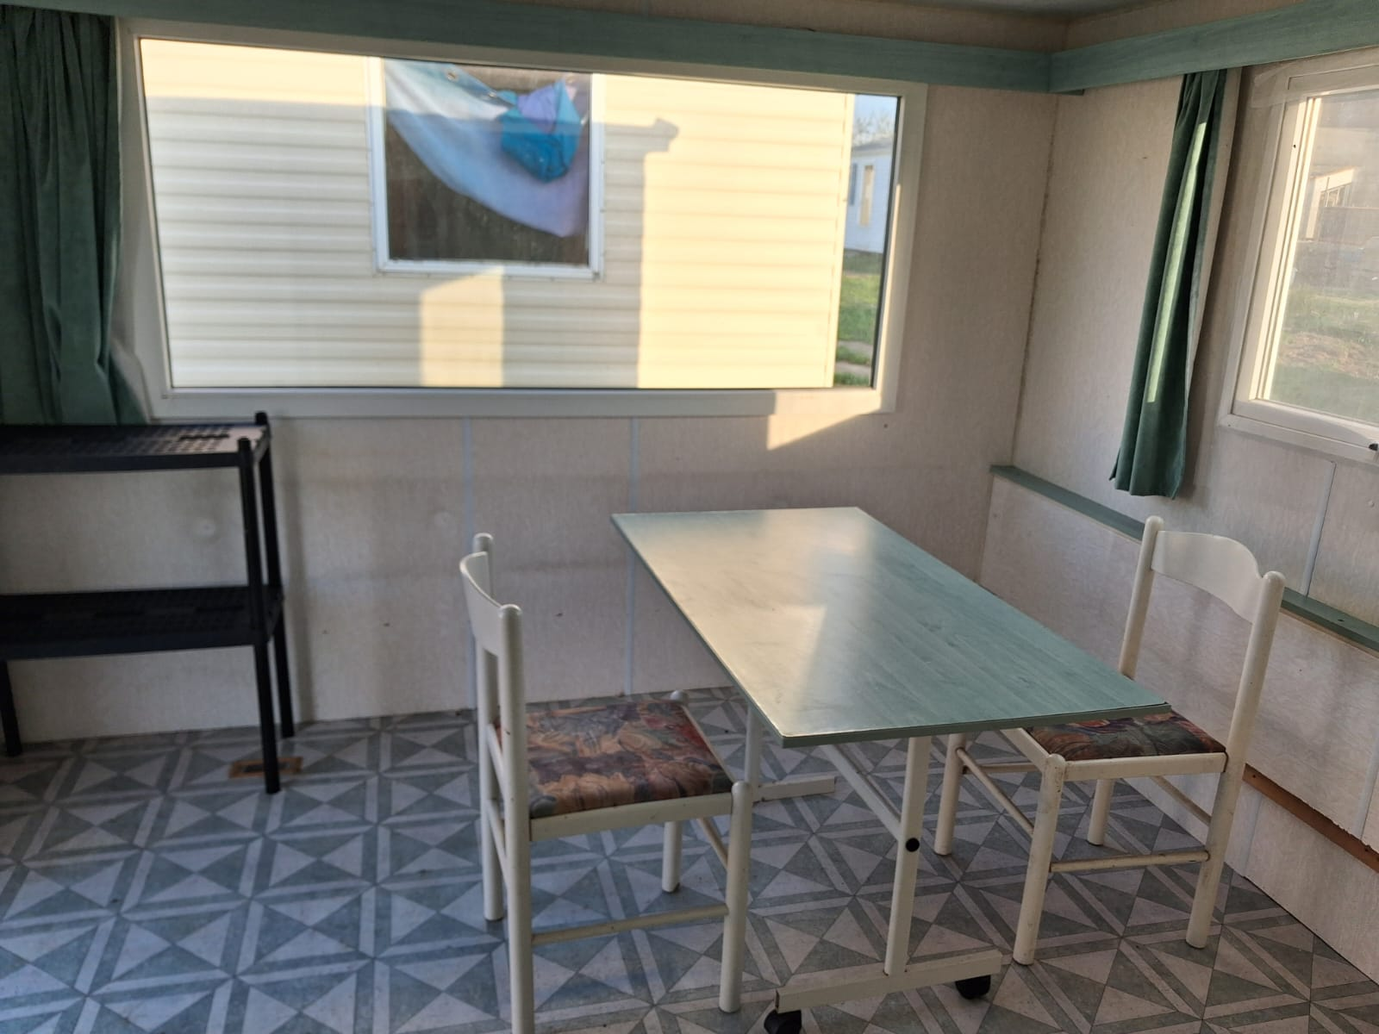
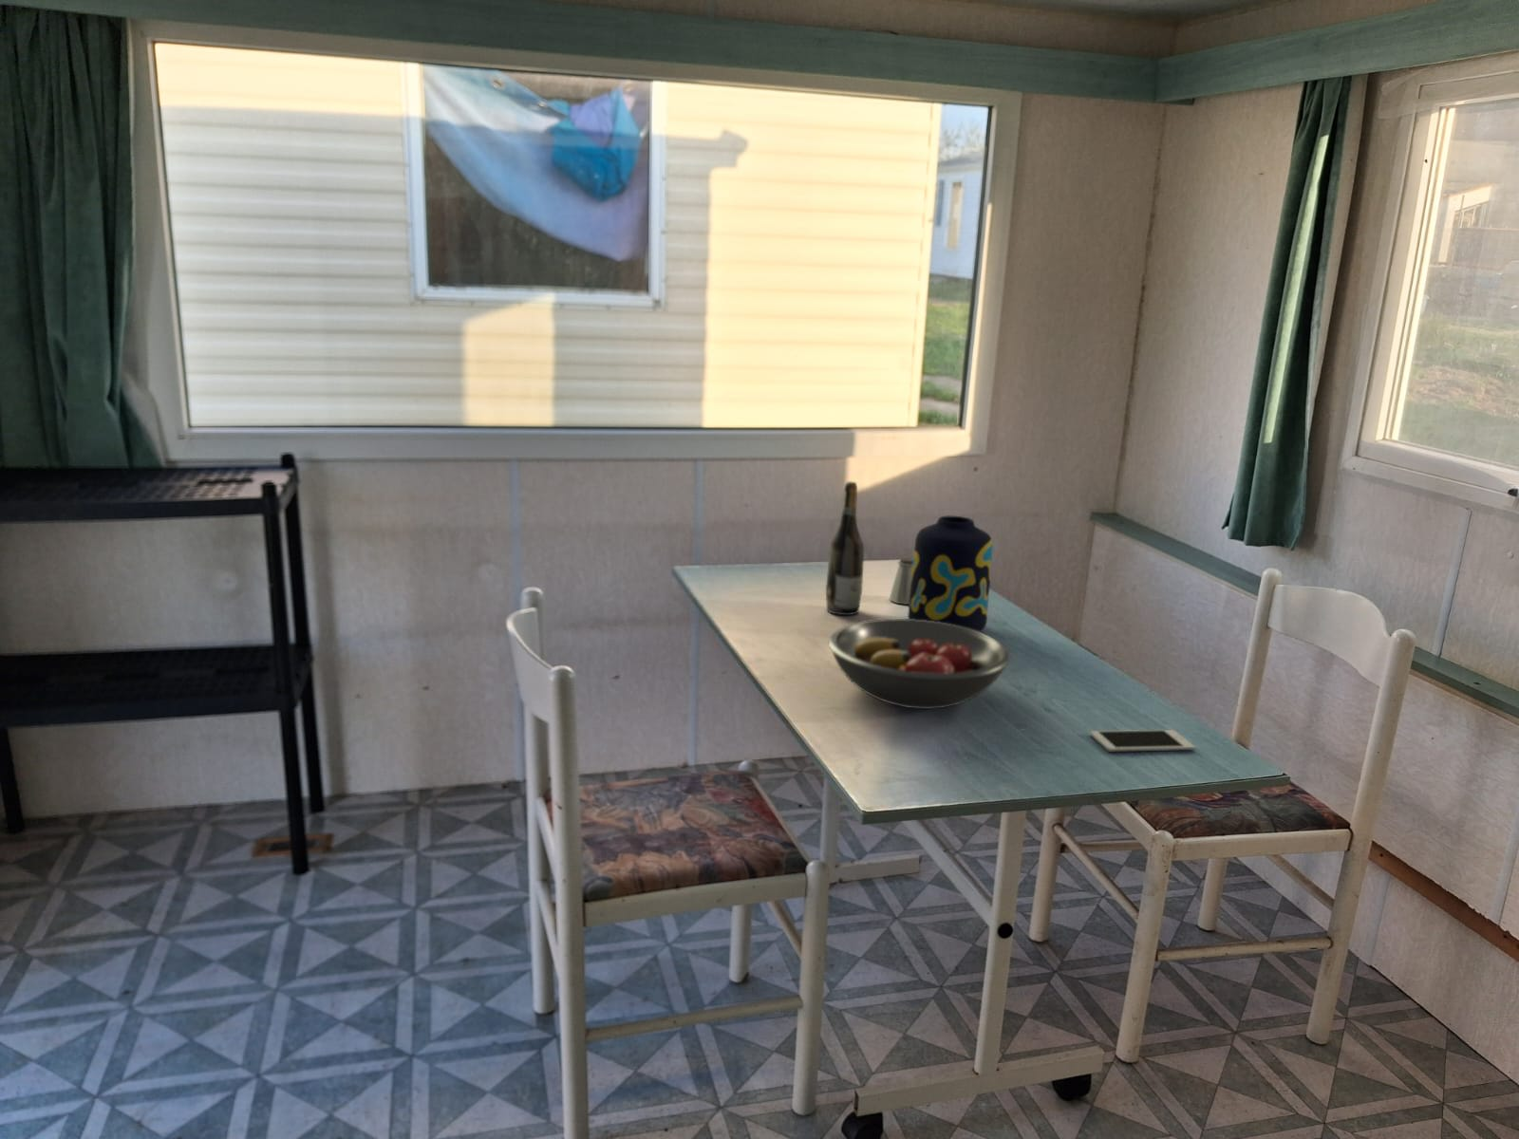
+ wine bottle (847, 547)
+ fruit bowl (917, 663)
+ saltshaker (905, 579)
+ vase (951, 574)
+ cell phone (1141, 741)
